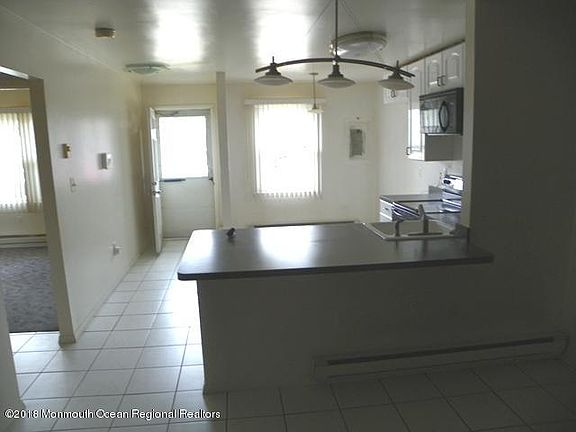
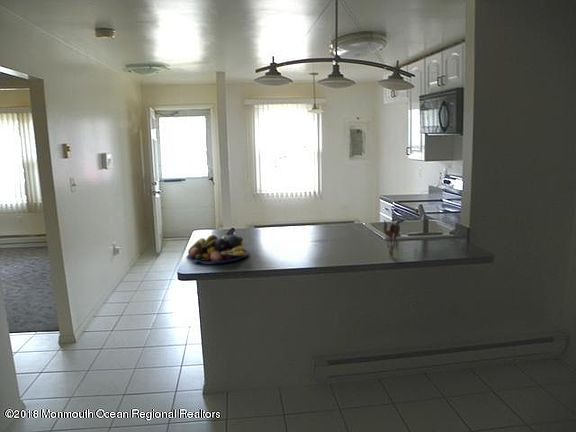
+ fruit bowl (216, 245)
+ utensil holder (390, 239)
